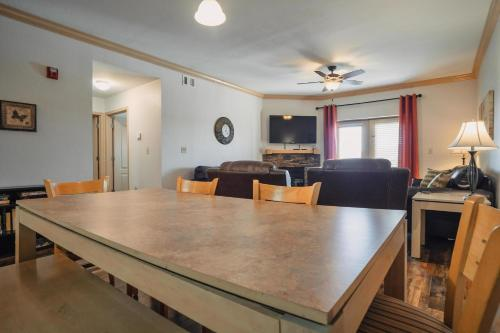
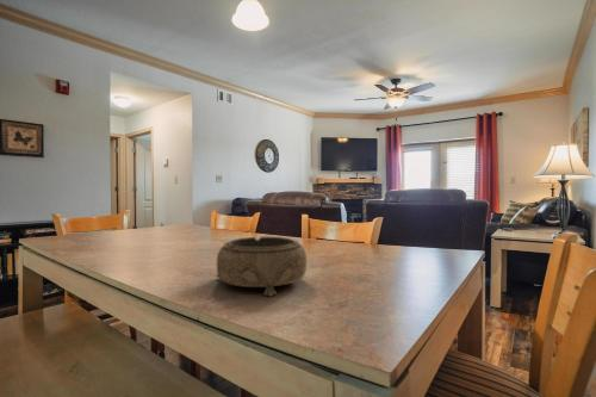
+ decorative bowl (259, 261)
